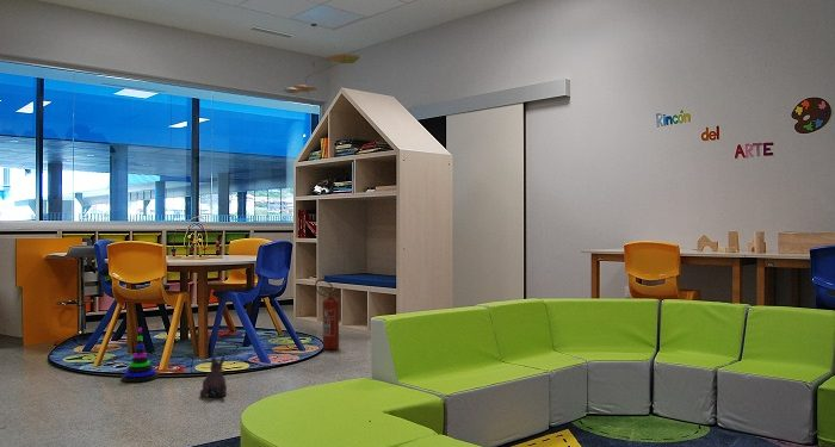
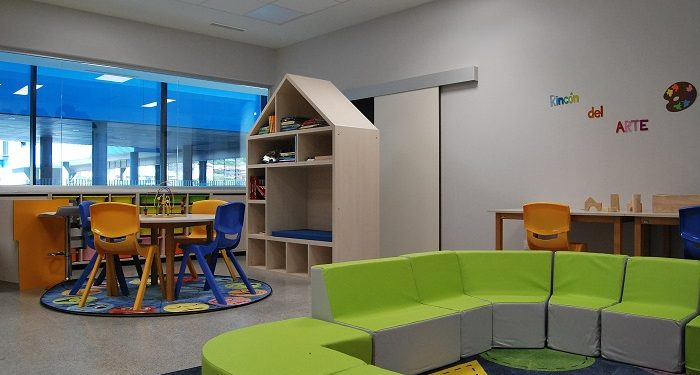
- stacking toy (140, 353)
- fire extinguisher (327, 313)
- plush toy (218, 375)
- ceiling mobile (321, 70)
